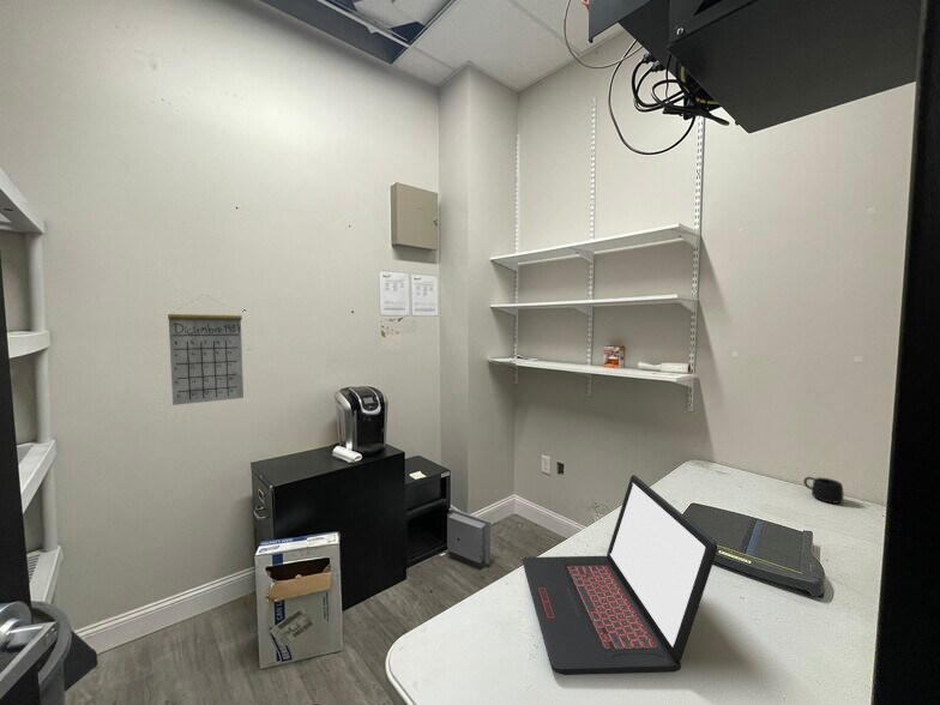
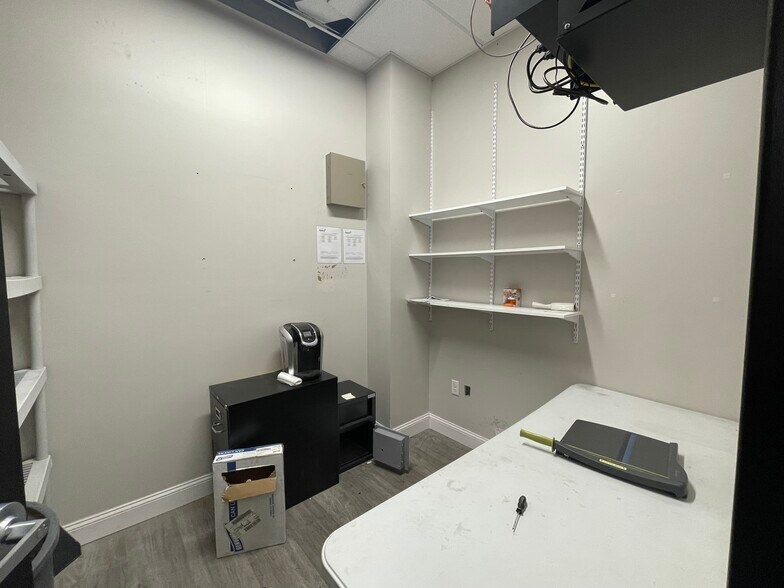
- calendar (207, 348)
- mug (821, 488)
- laptop (601, 556)
